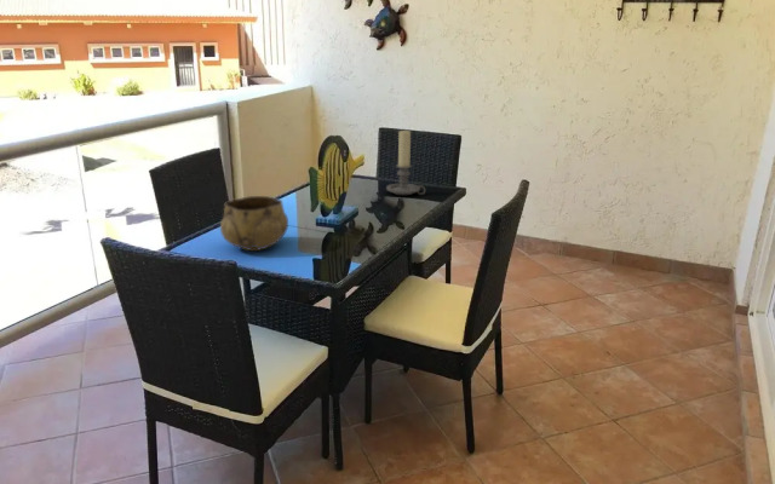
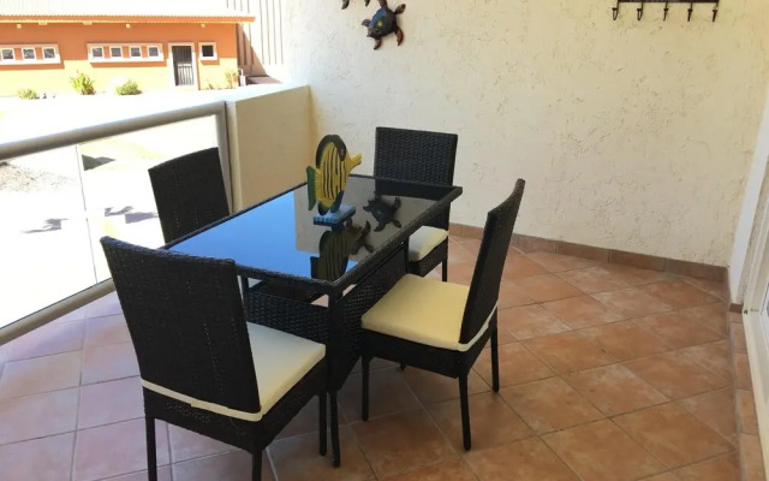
- candle holder (407, 162)
- decorative bowl (254, 224)
